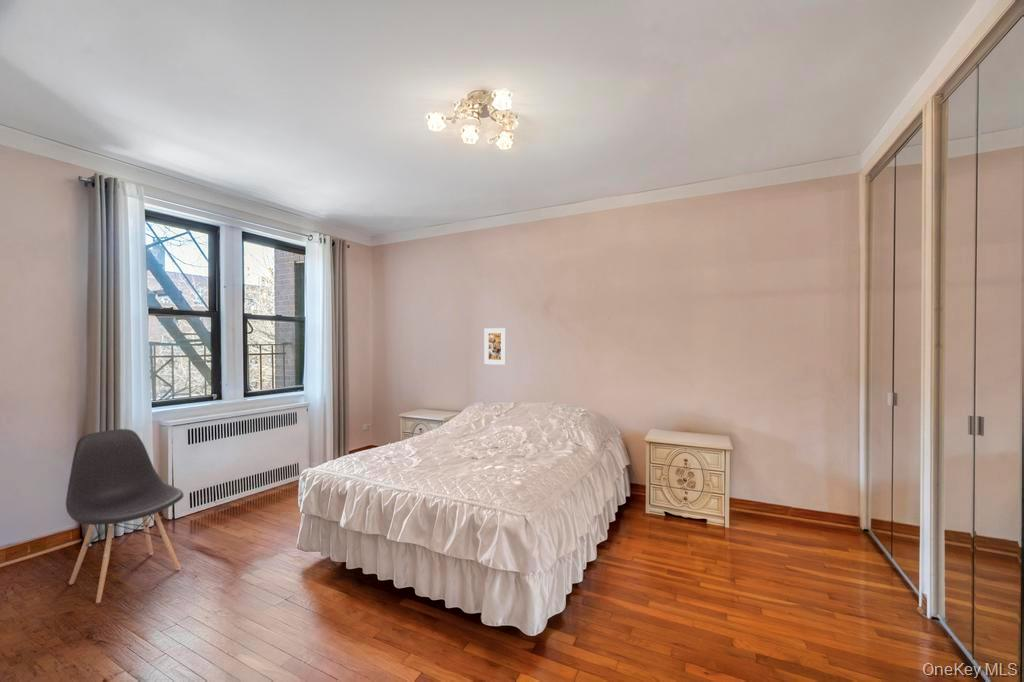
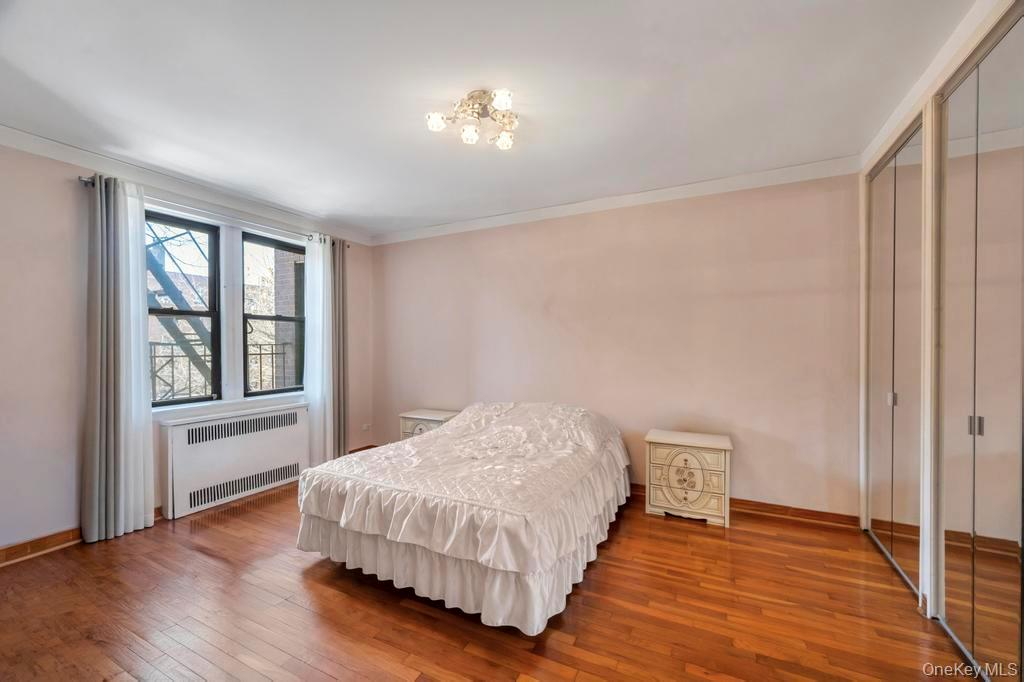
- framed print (494, 346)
- chair (124, 505)
